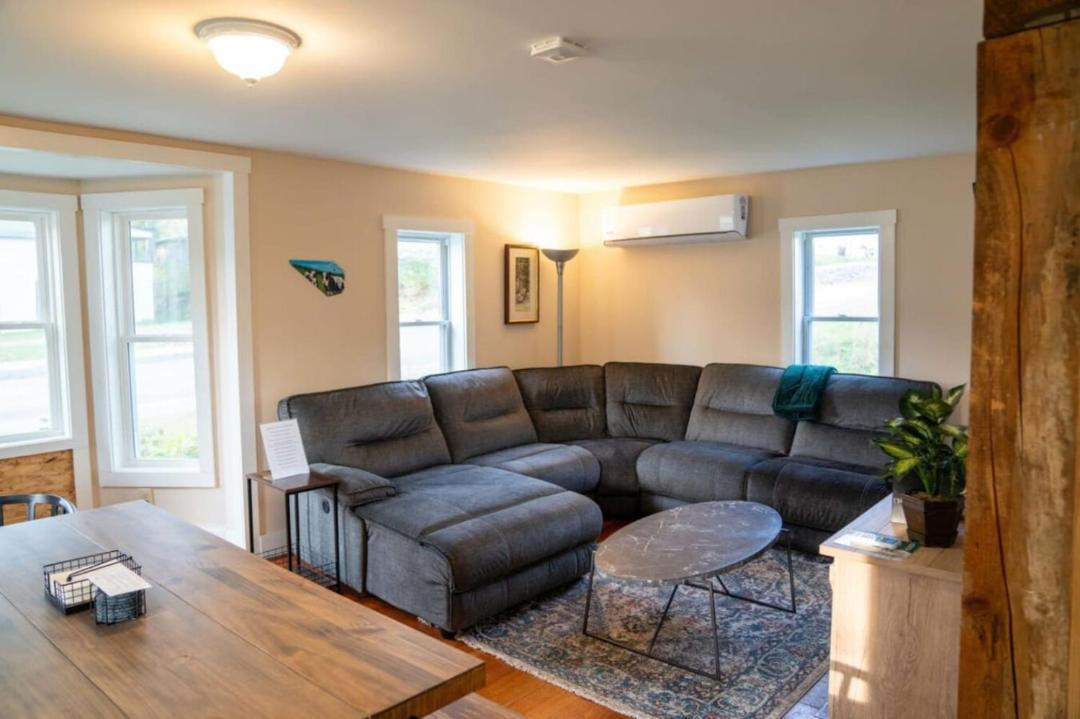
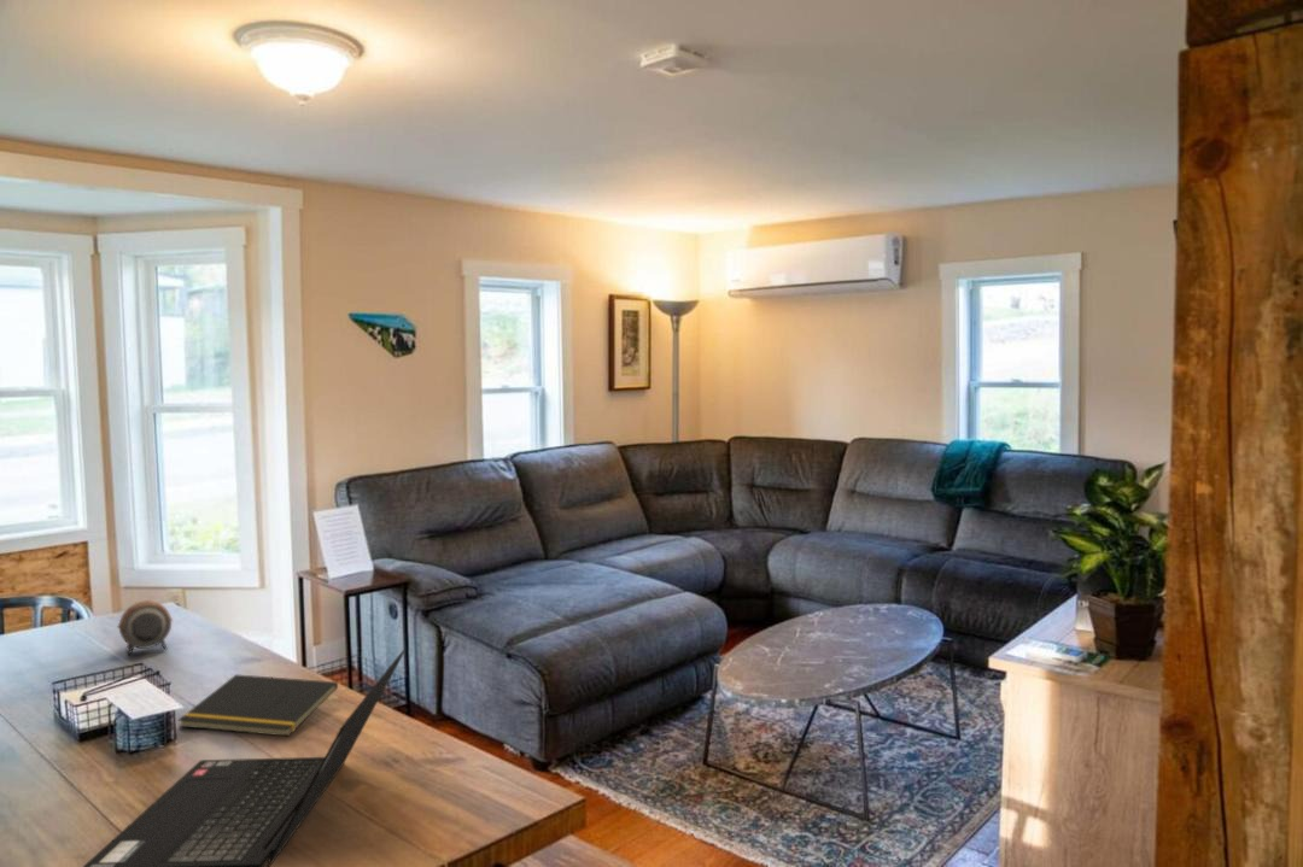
+ notepad (261, 703)
+ laptop computer (263, 758)
+ speaker (145, 625)
